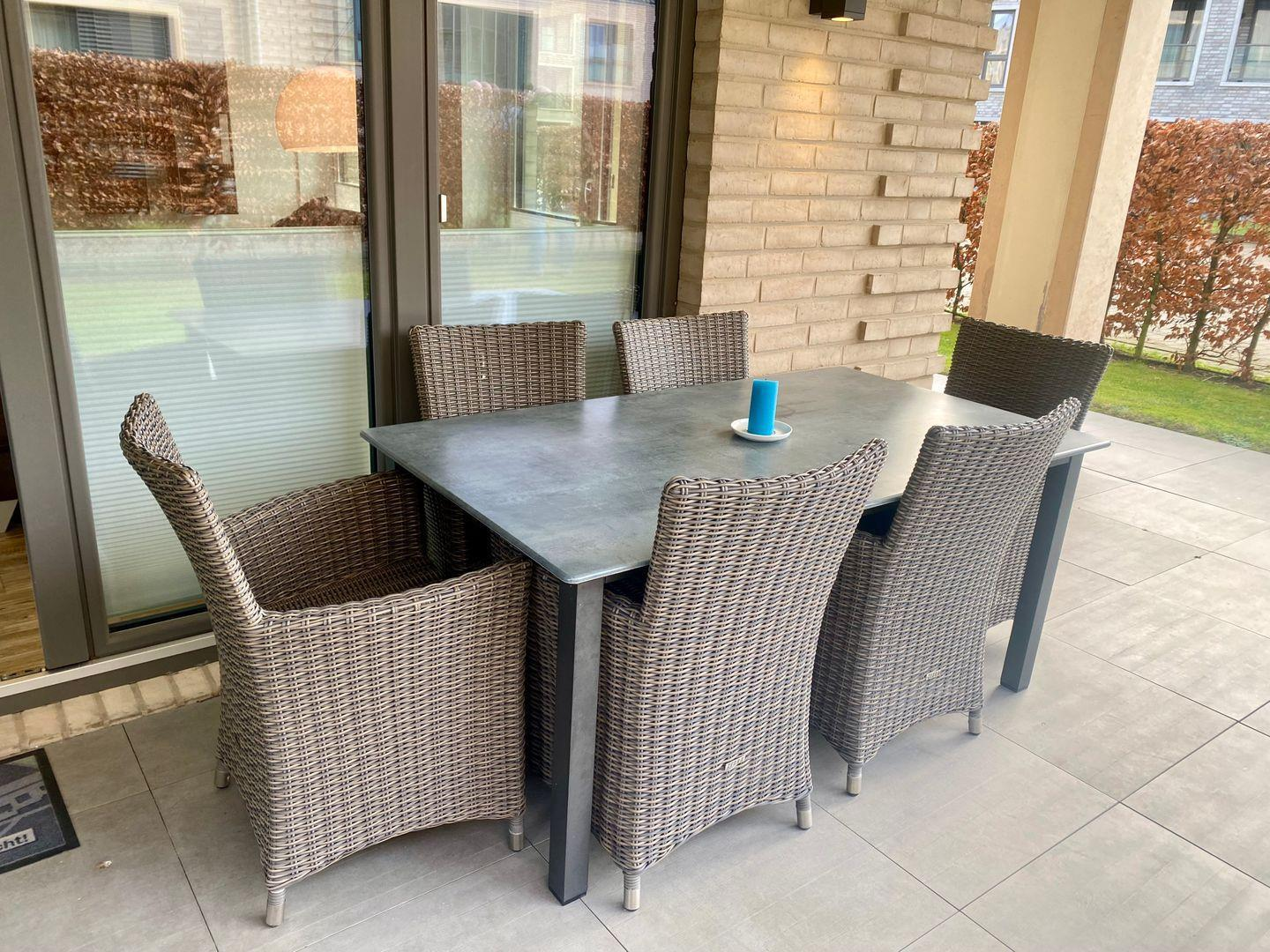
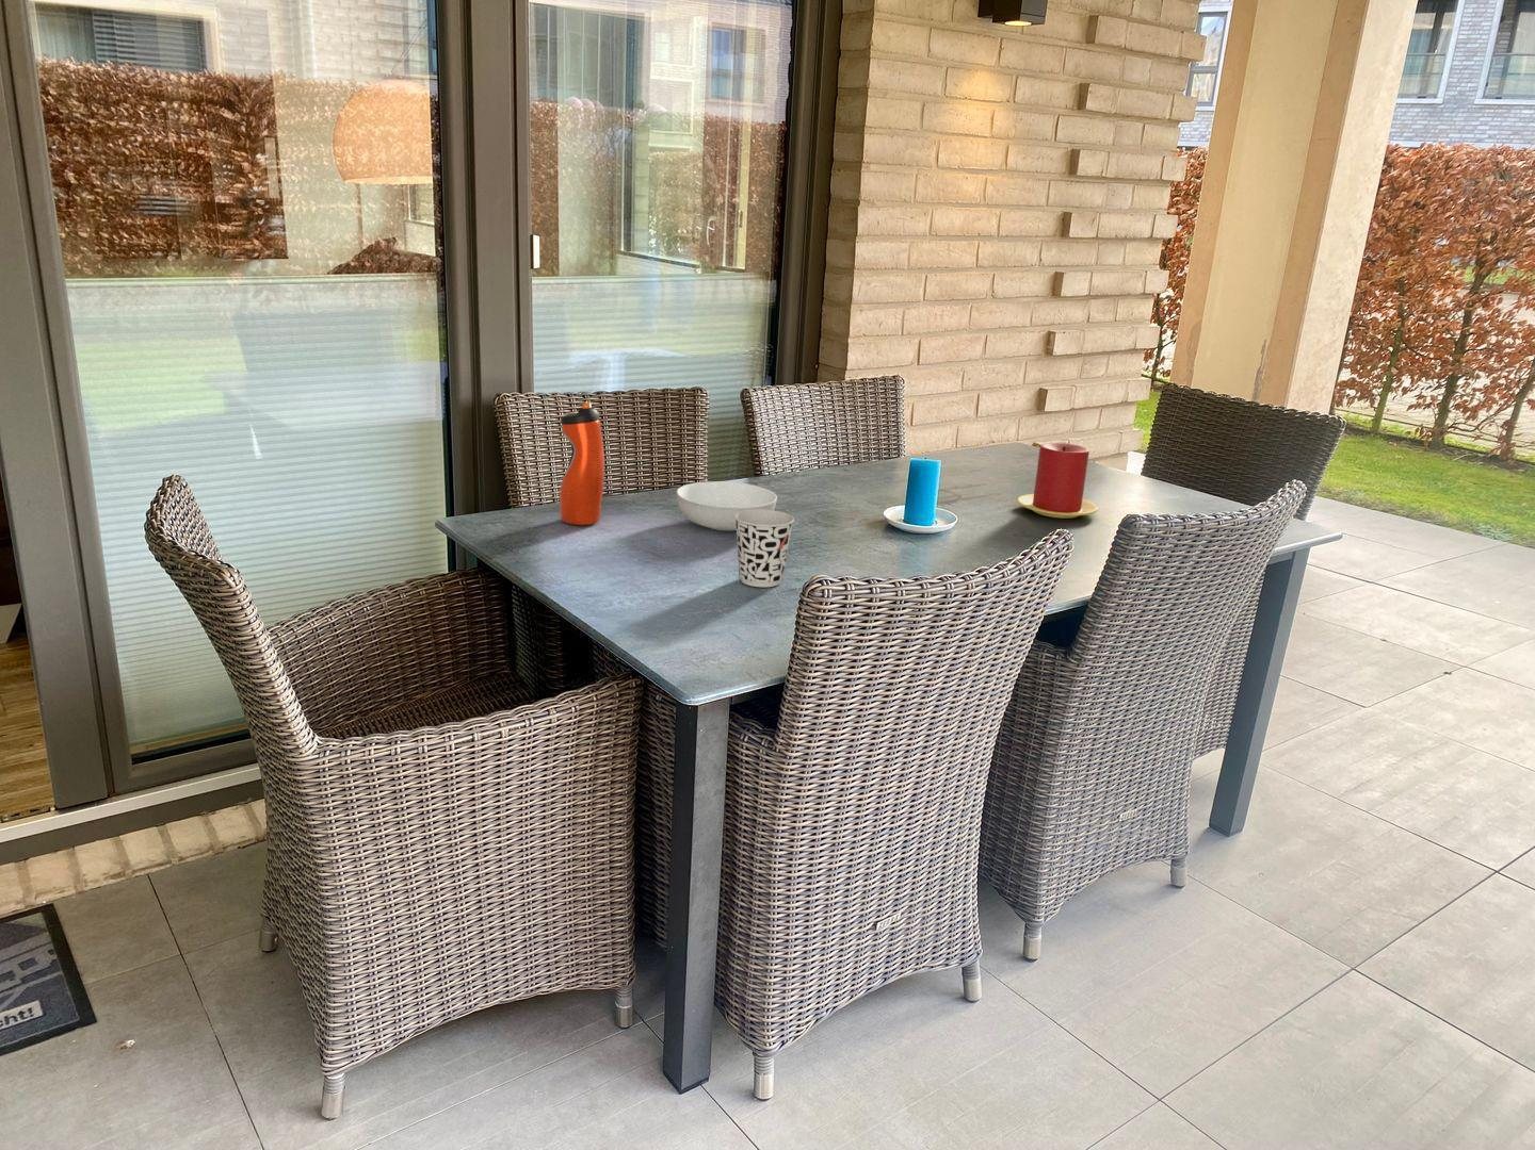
+ serving bowl (726, 509)
+ candle (1060, 480)
+ water bottle (581, 463)
+ cup (763, 548)
